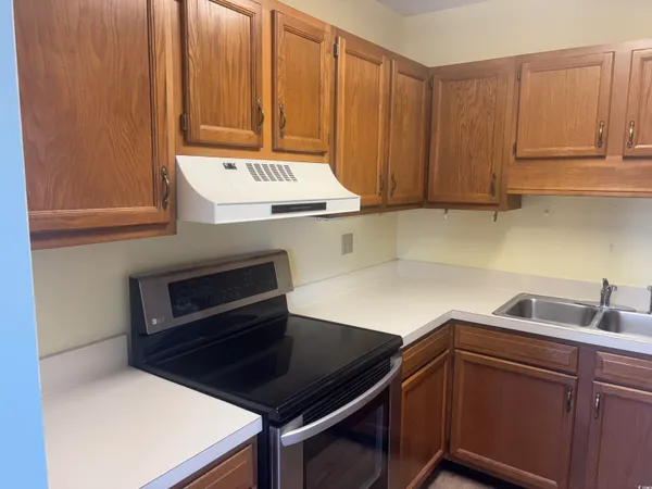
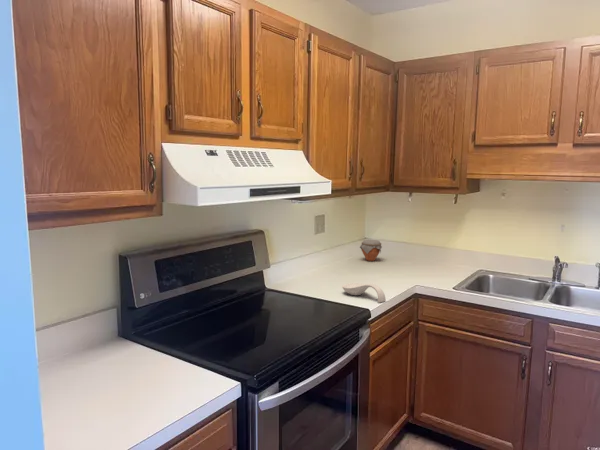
+ spoon rest (363, 289)
+ jar (370, 250)
